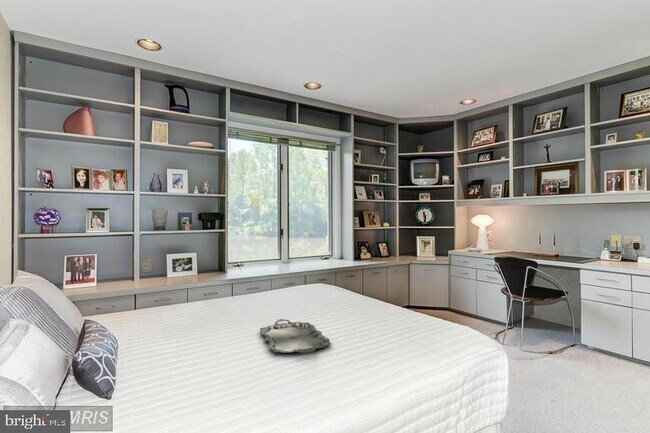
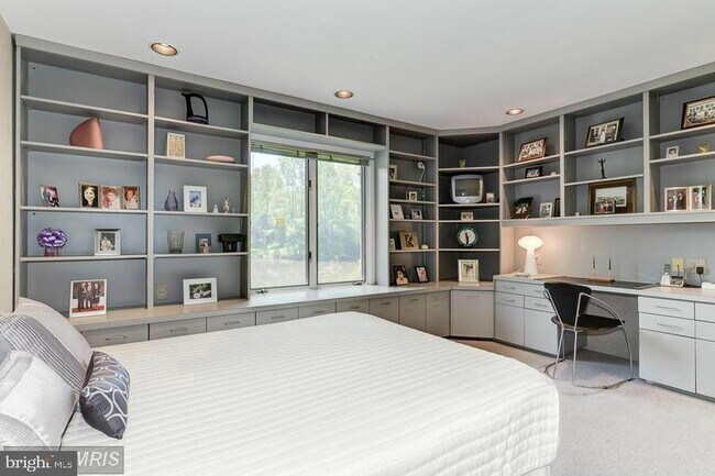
- serving tray (293, 335)
